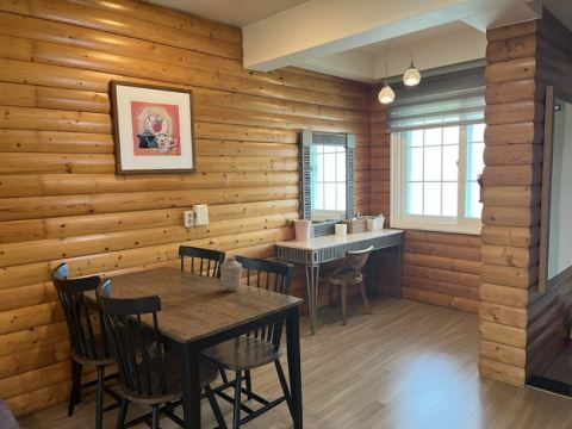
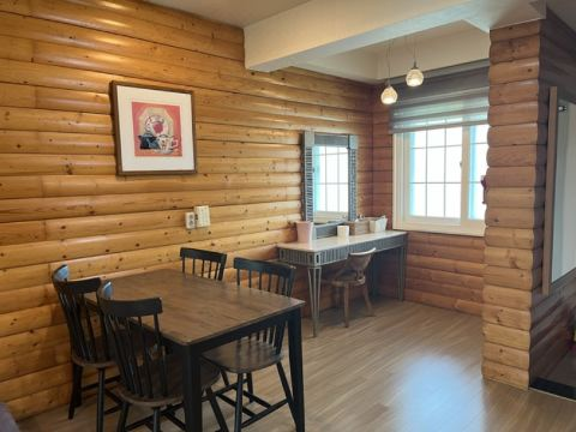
- vase (231, 273)
